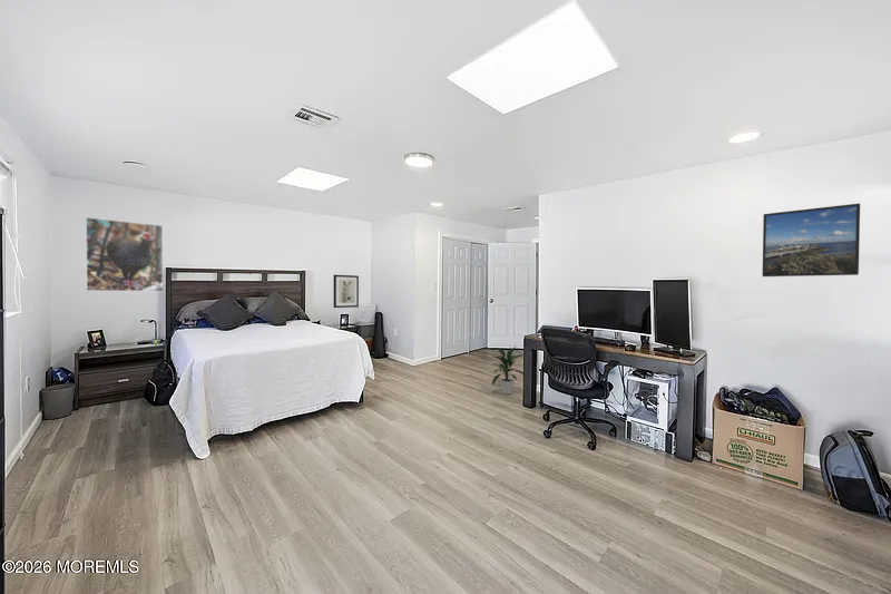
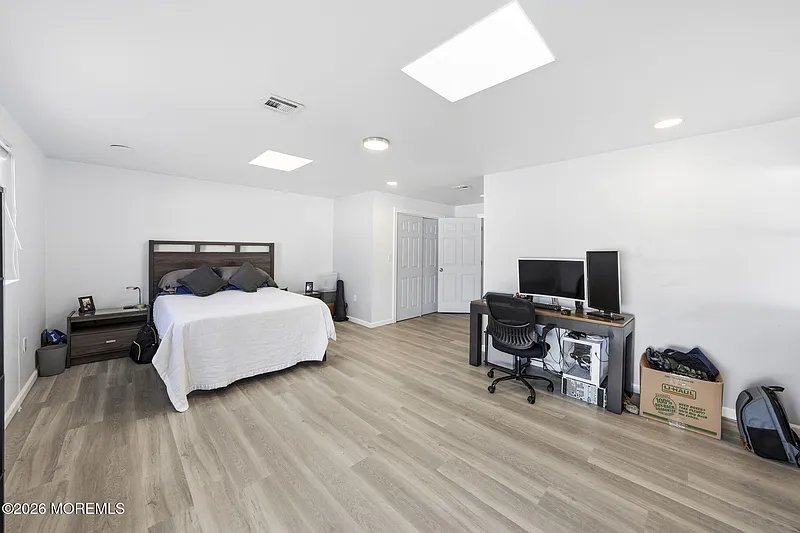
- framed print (807, 242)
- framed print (126, 256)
- indoor plant (505, 368)
- wall art (345, 291)
